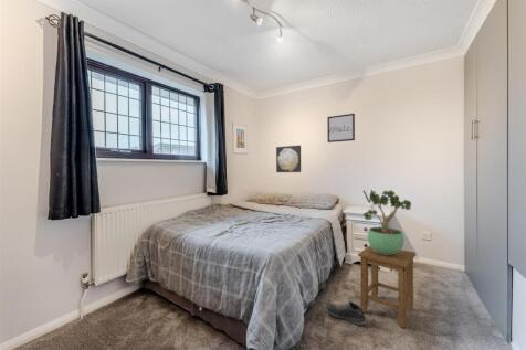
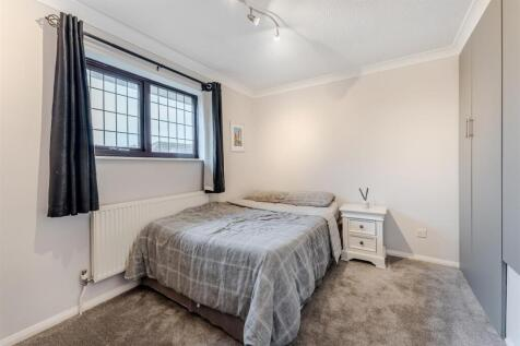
- stool (385, 284)
- wall art (287, 159)
- wall art (340, 128)
- shoe (345, 308)
- potted plant (387, 221)
